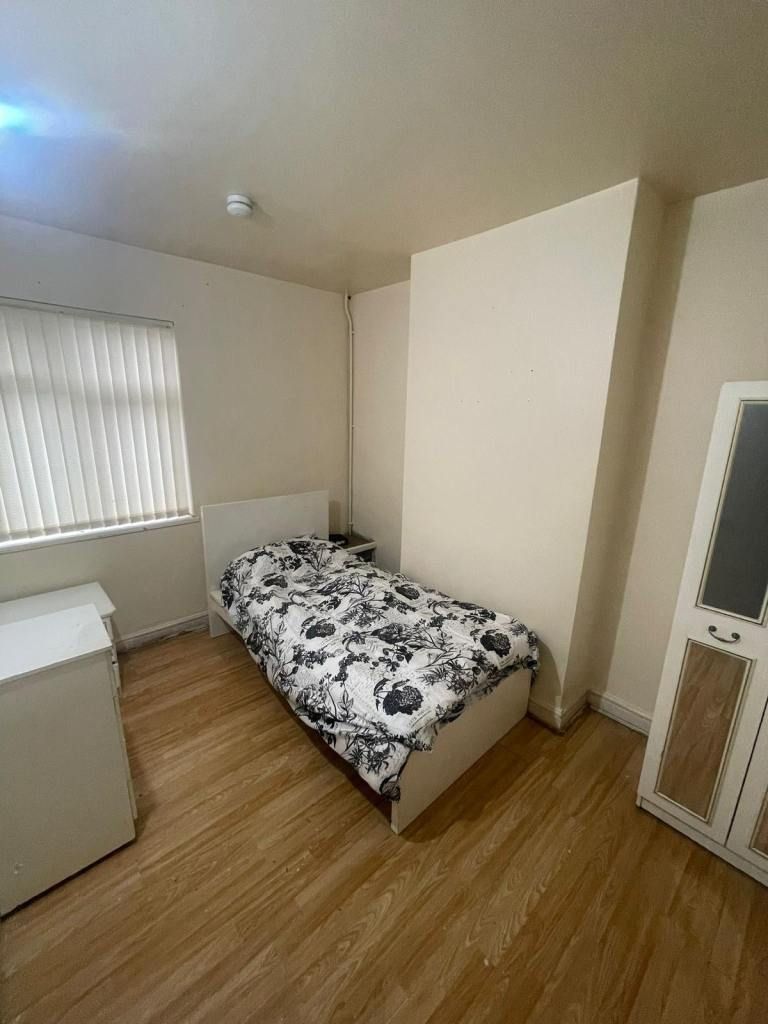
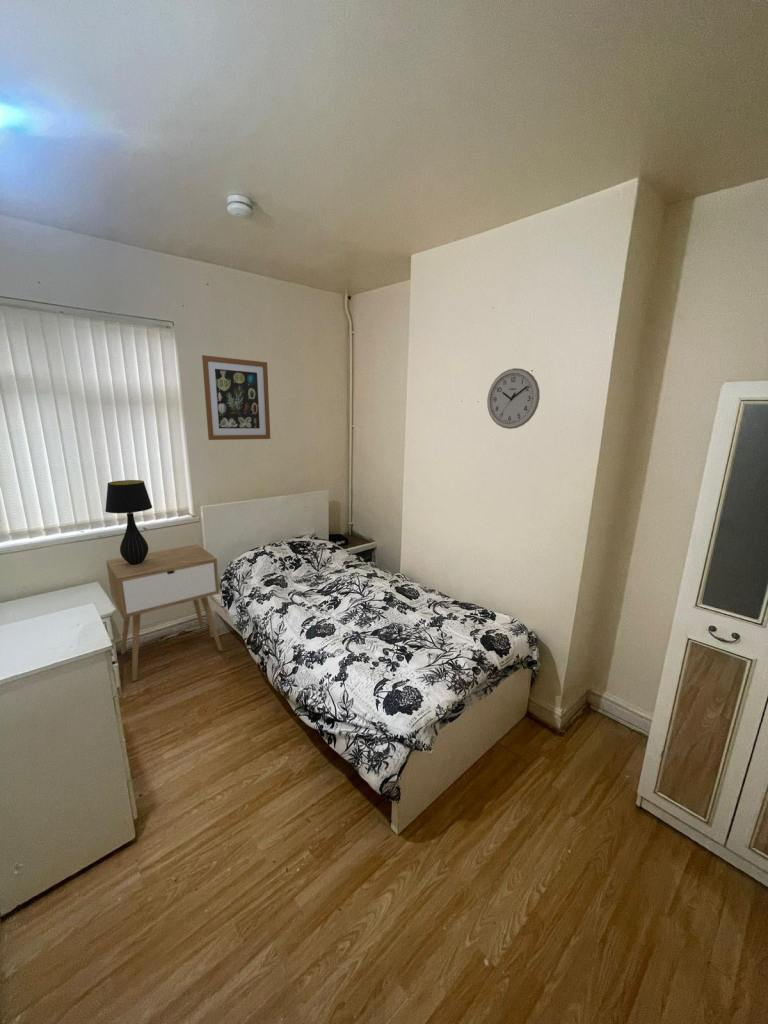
+ wall art (238, 400)
+ nightstand (167, 606)
+ table lamp (131, 523)
+ wall clock (511, 399)
